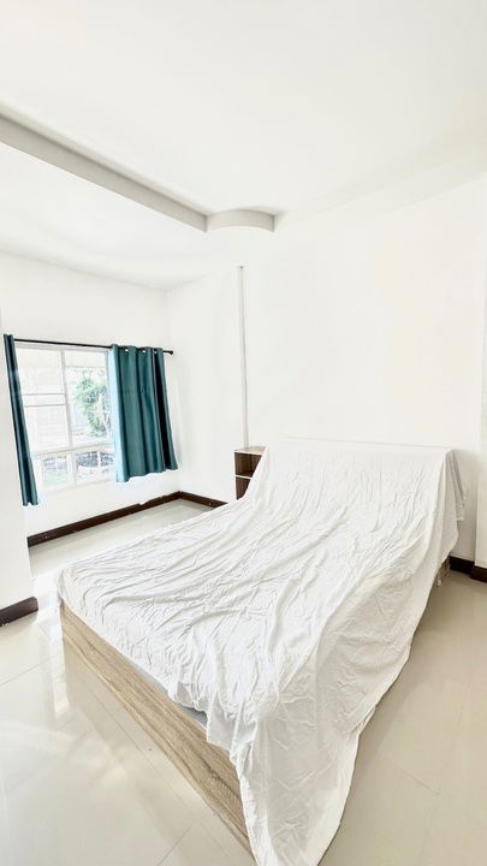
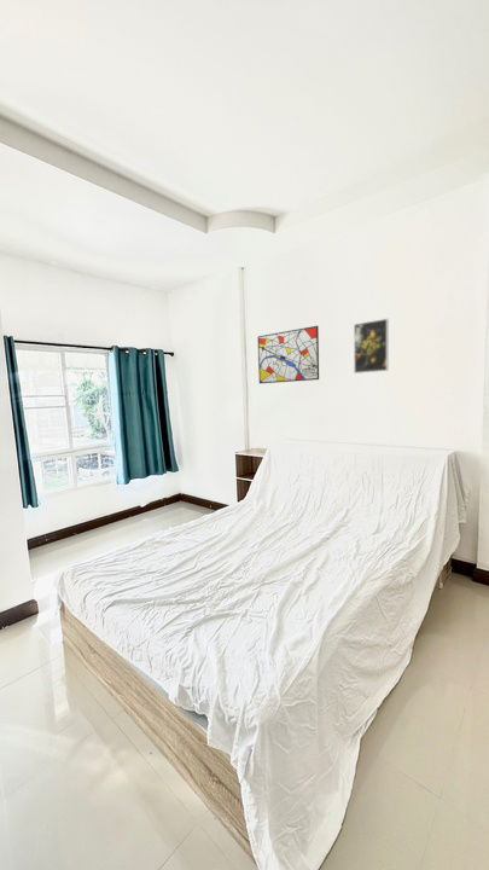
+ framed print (371, 347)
+ wall art (286, 356)
